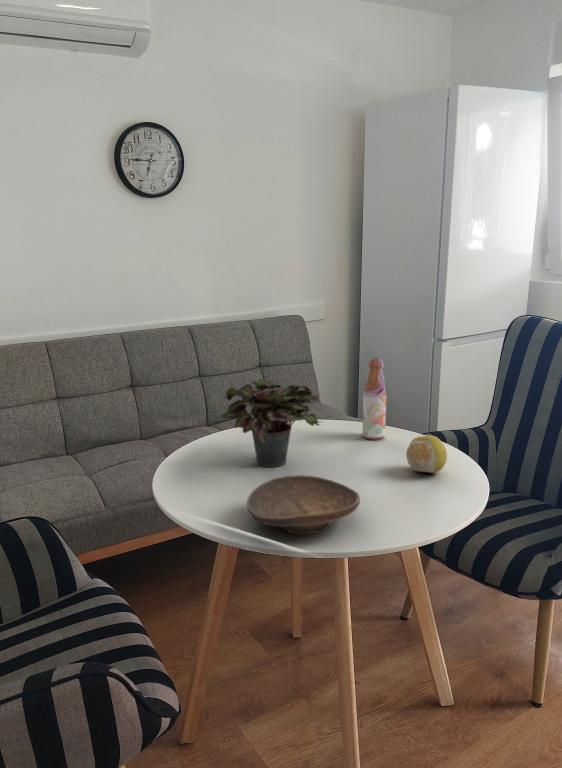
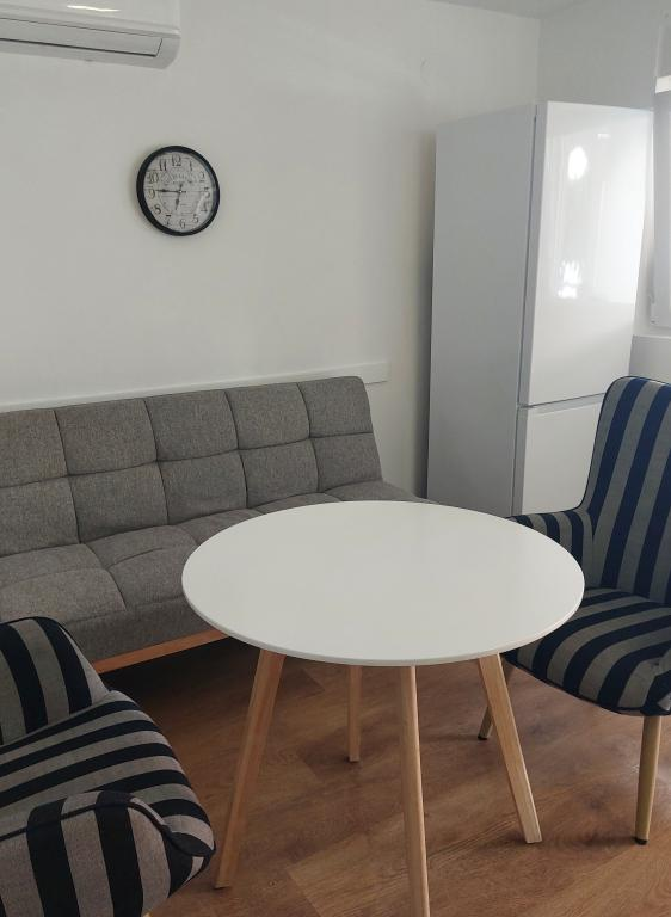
- fruit (426, 454)
- bottle (374, 398)
- decorative bowl (303, 507)
- potted plant (273, 422)
